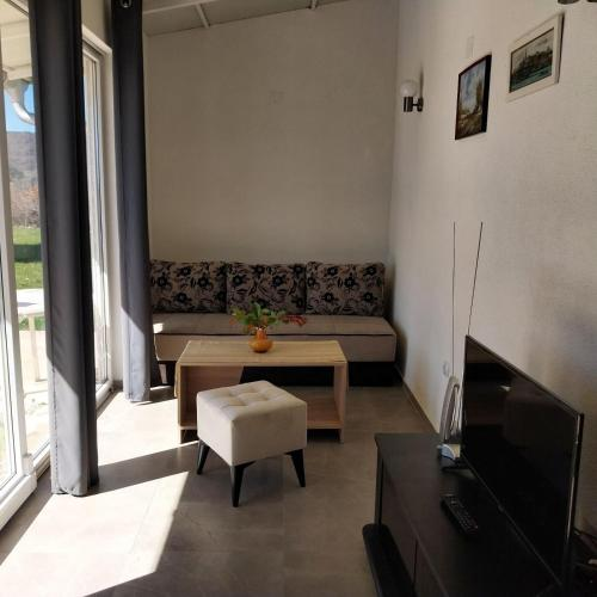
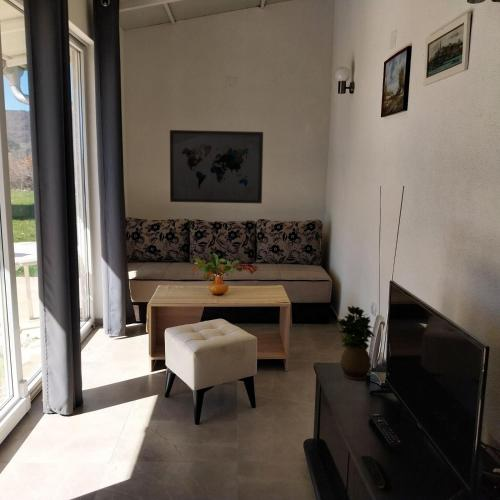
+ potted plant (355, 342)
+ wall art (216, 167)
+ remote control (373, 470)
